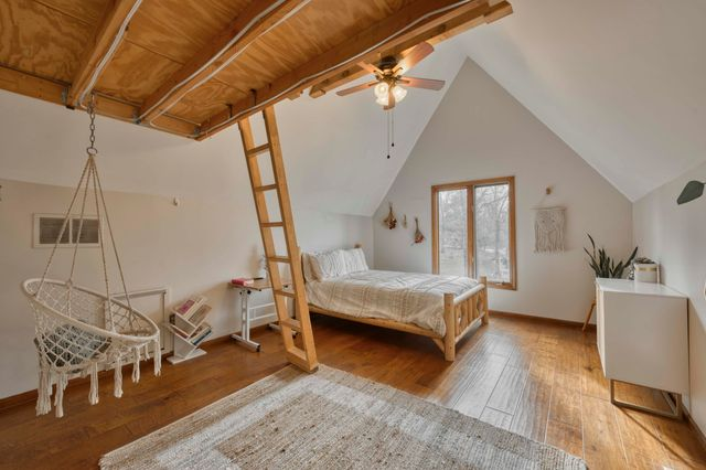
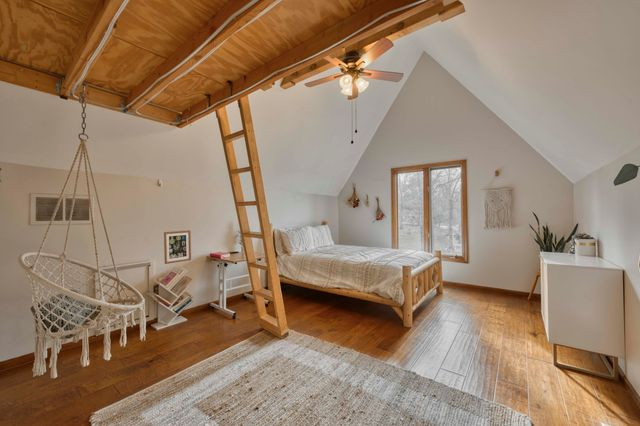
+ wall art (178, 246)
